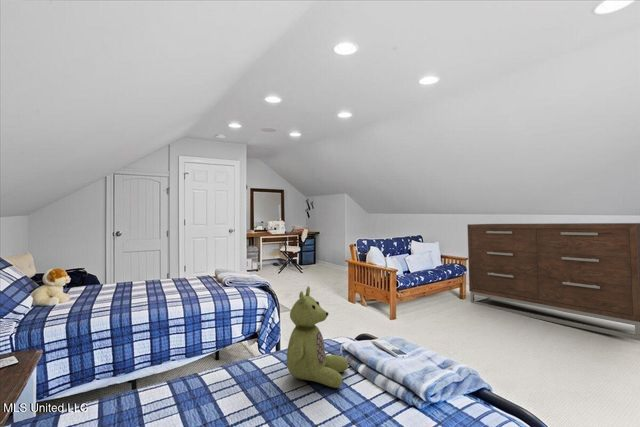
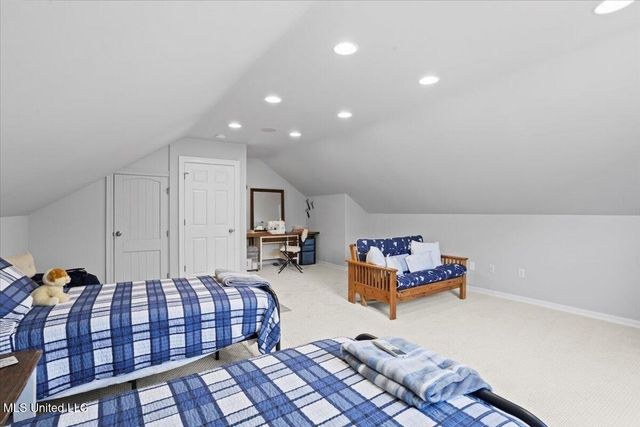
- stuffed bear (316, 332)
- dresser (548, 269)
